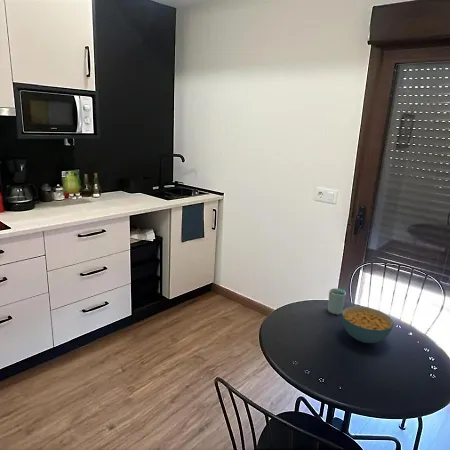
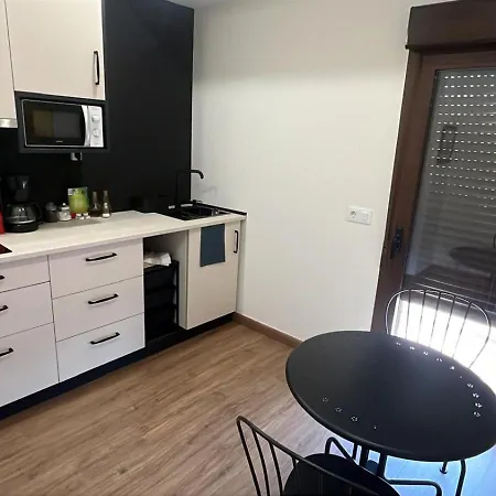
- cereal bowl (365, 328)
- cup (336, 299)
